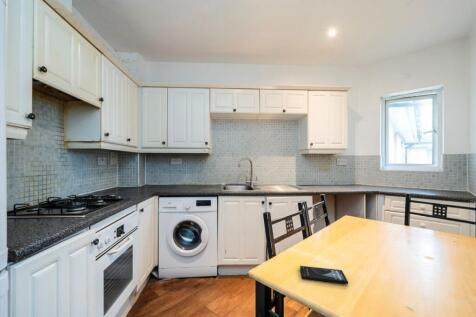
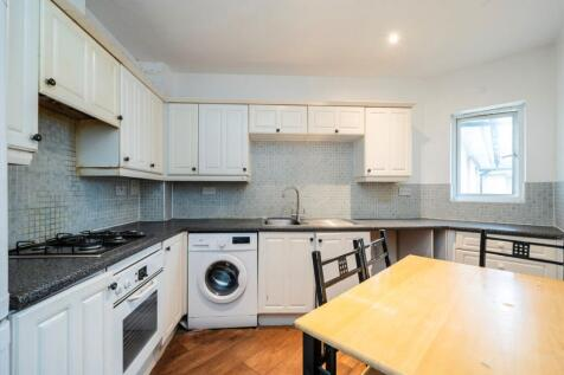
- smartphone (322, 274)
